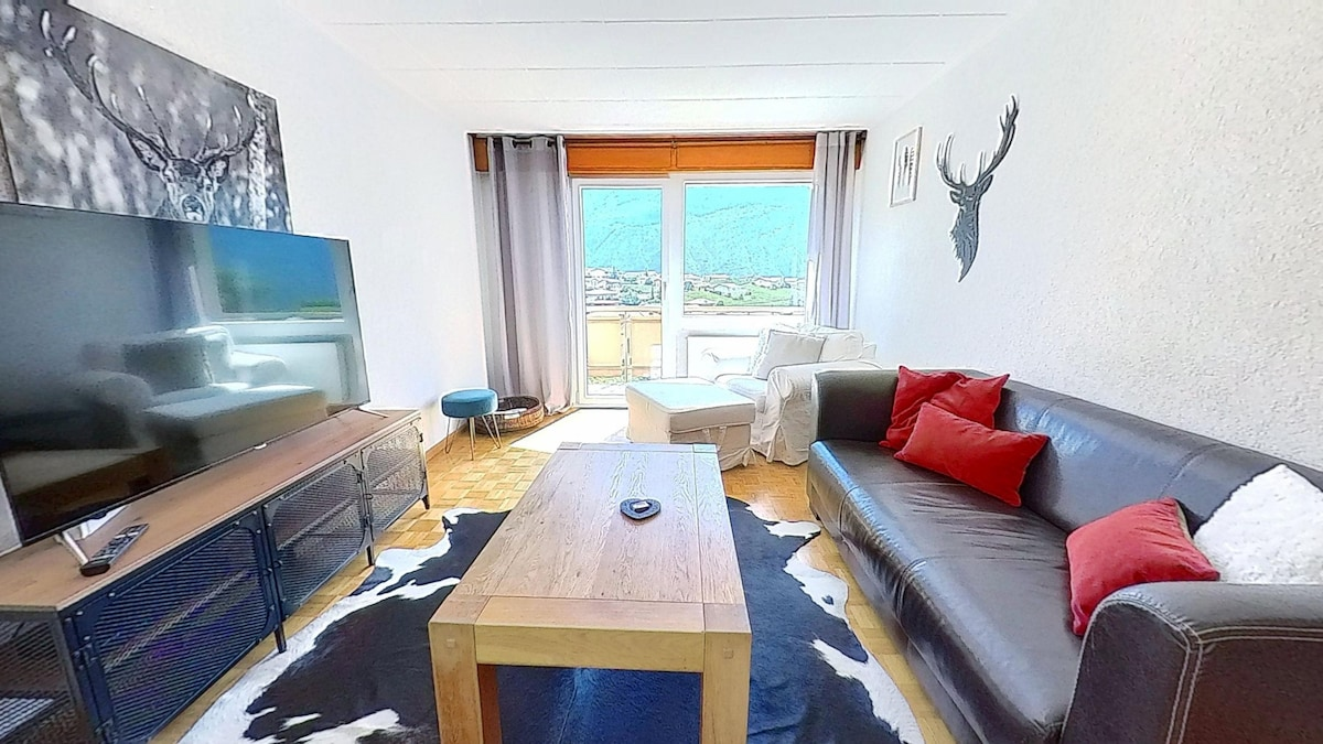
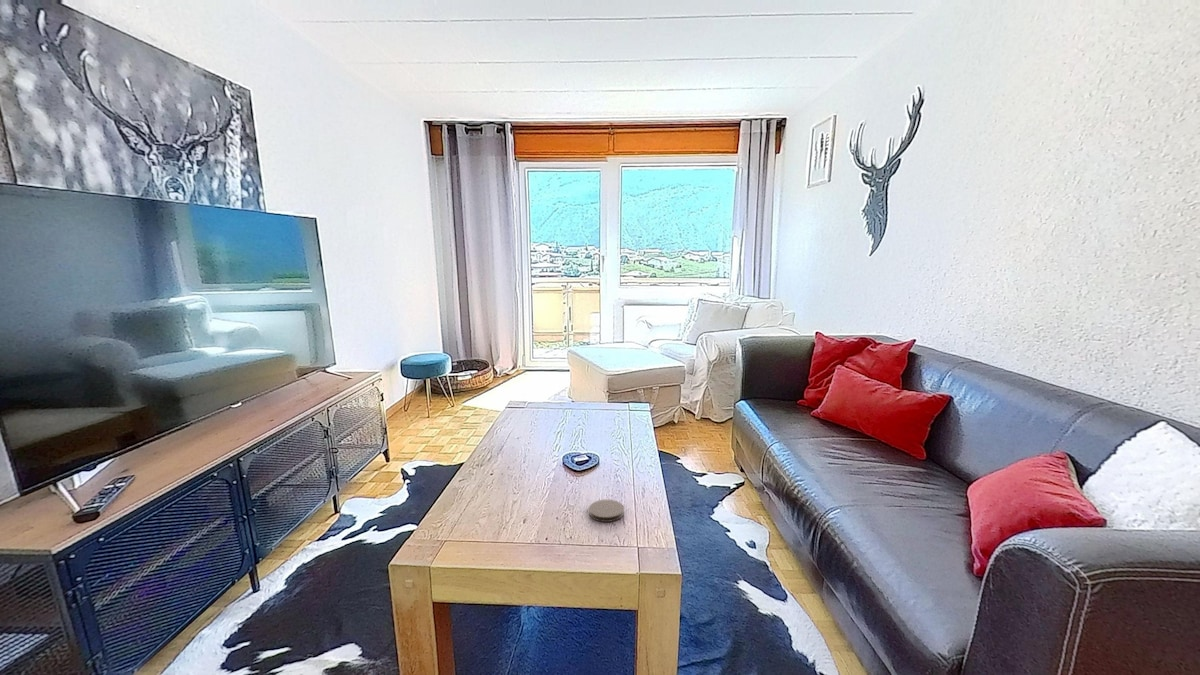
+ coaster (606, 510)
